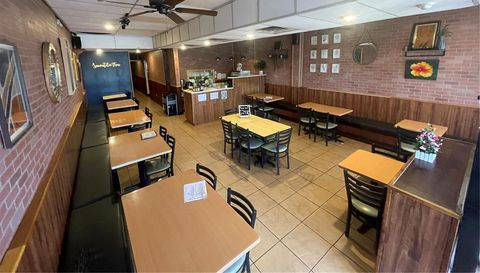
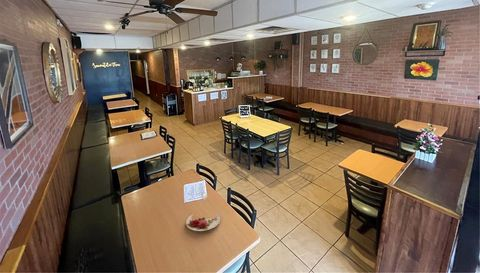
+ plate (203, 220)
